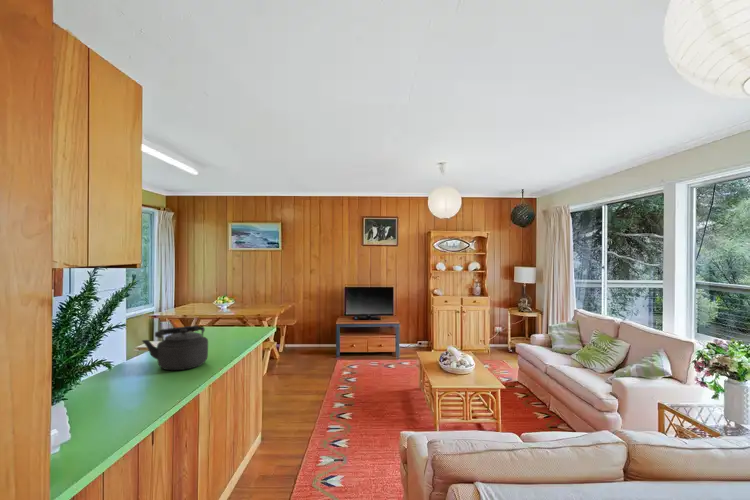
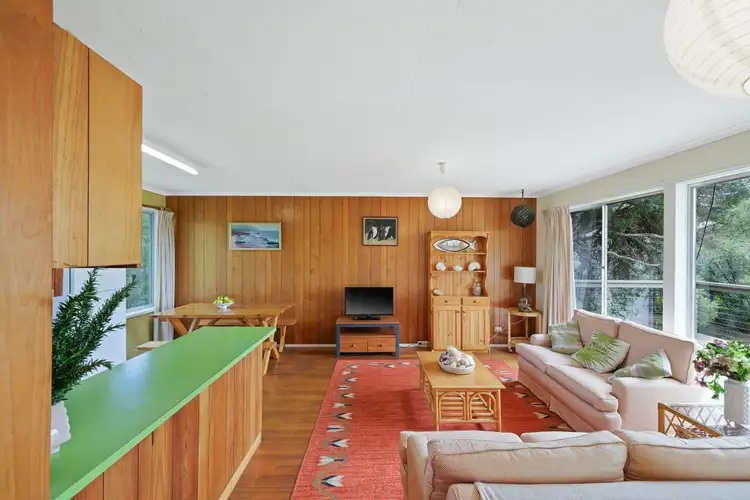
- kettle (181, 346)
